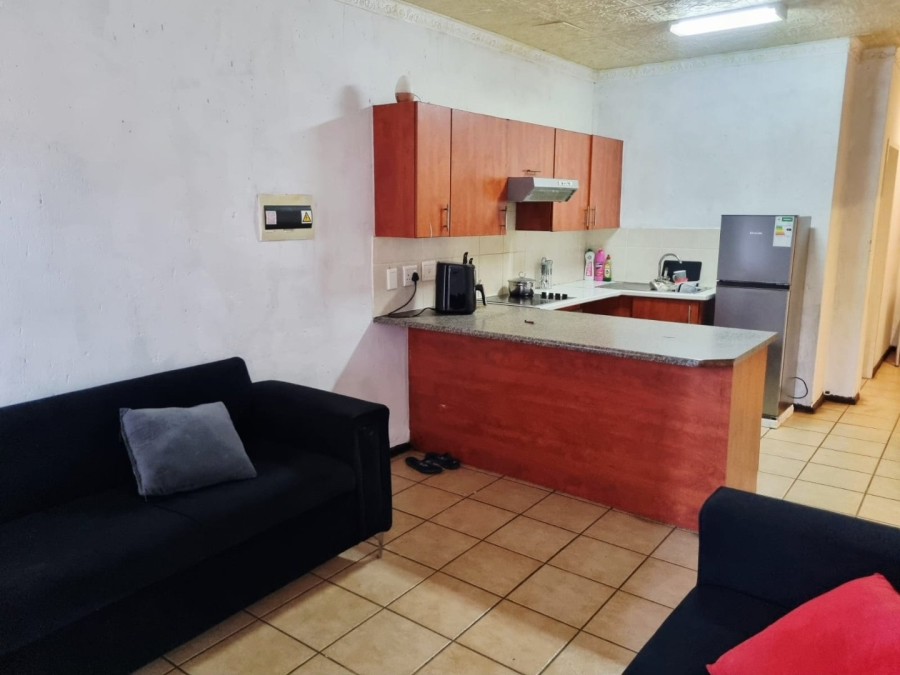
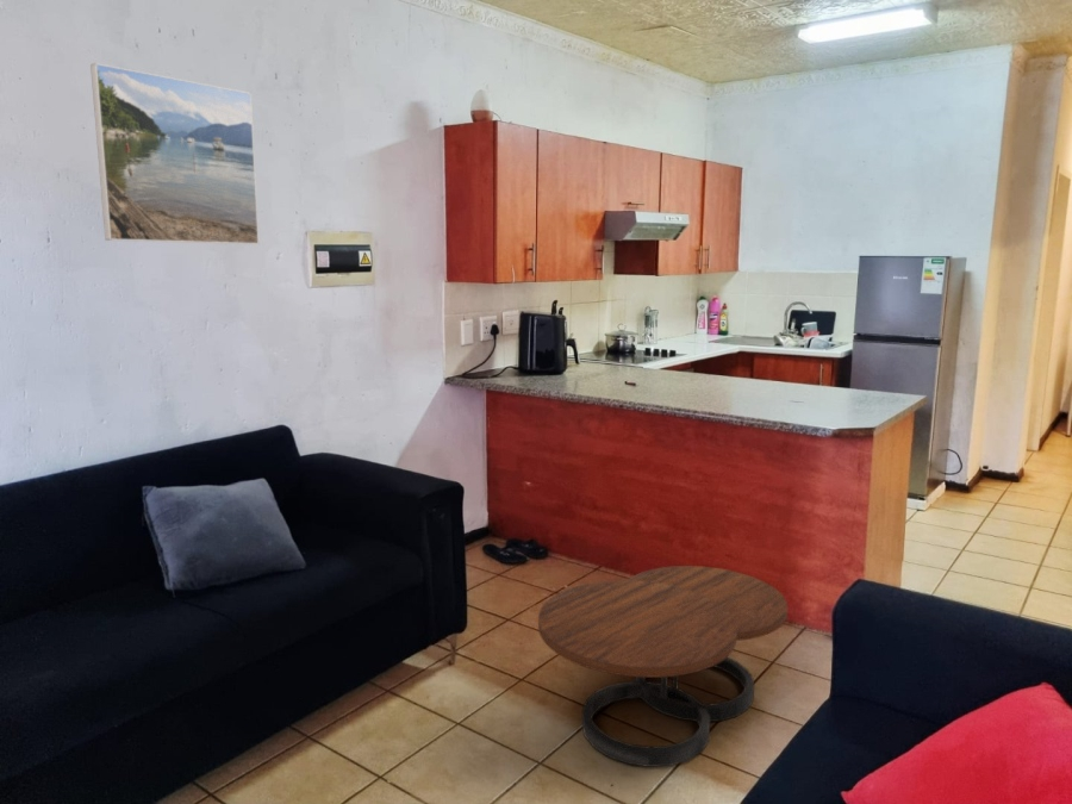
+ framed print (182, 162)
+ coffee table (668, 654)
